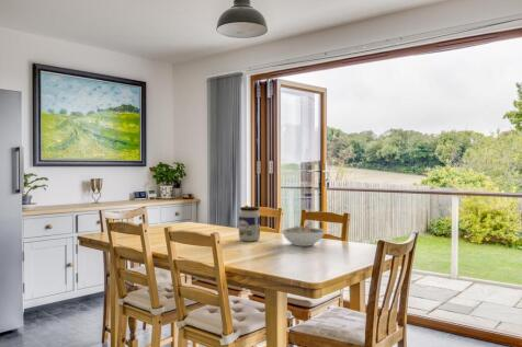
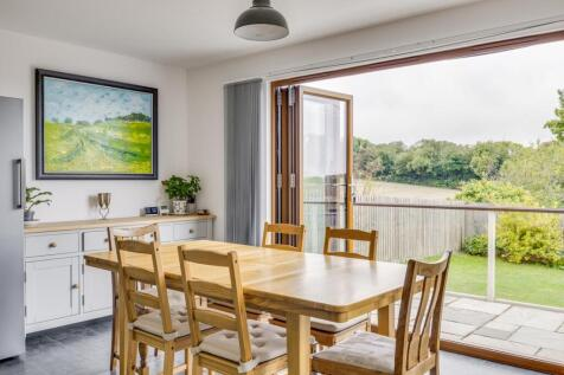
- bowl (303, 234)
- jar (249, 223)
